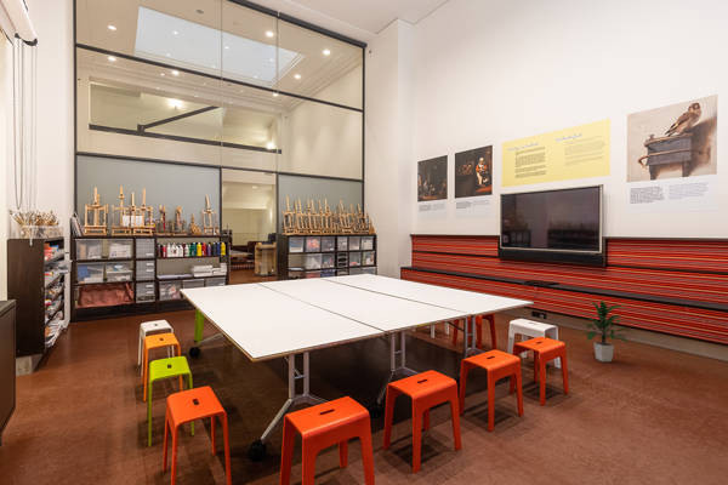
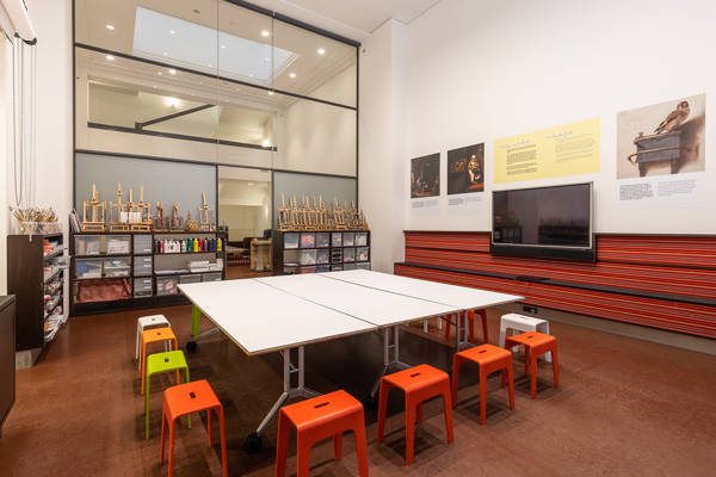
- indoor plant (603, 329)
